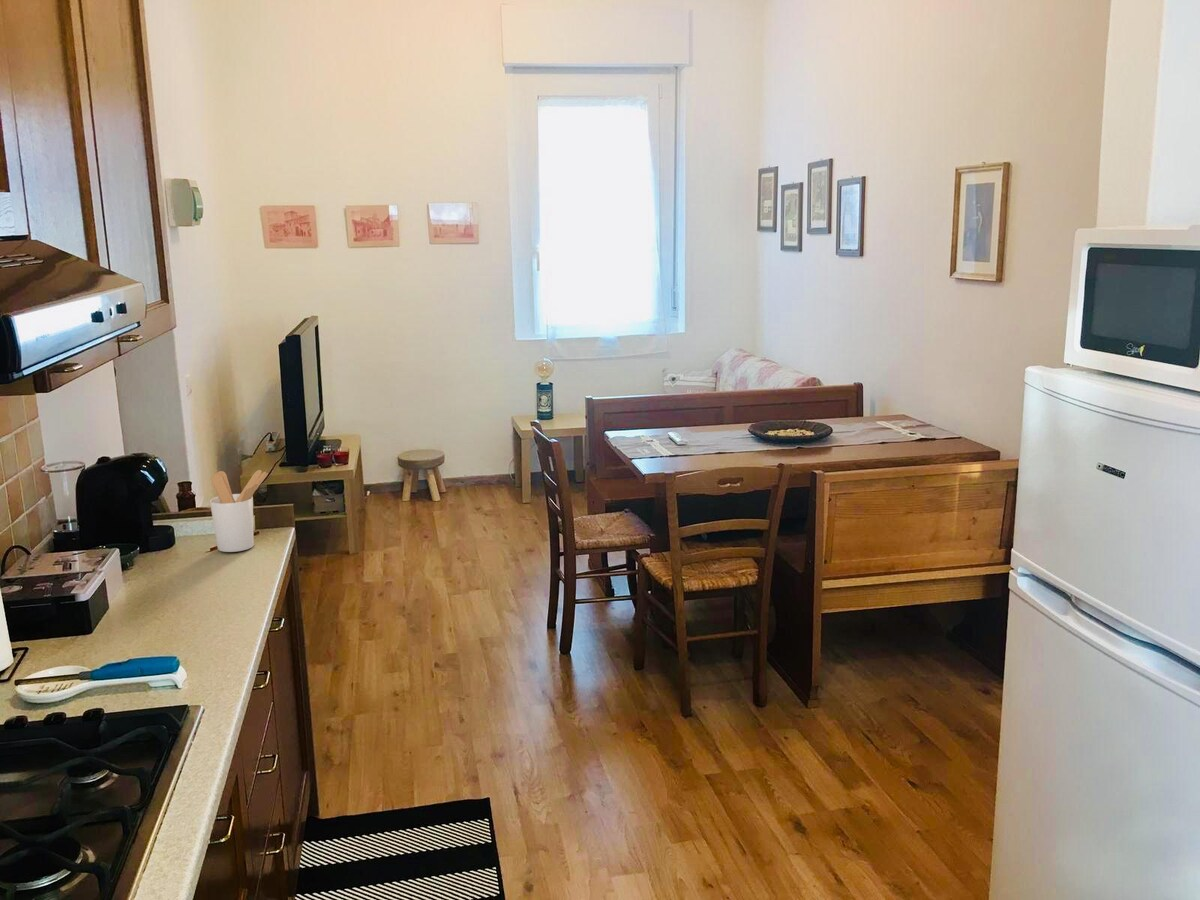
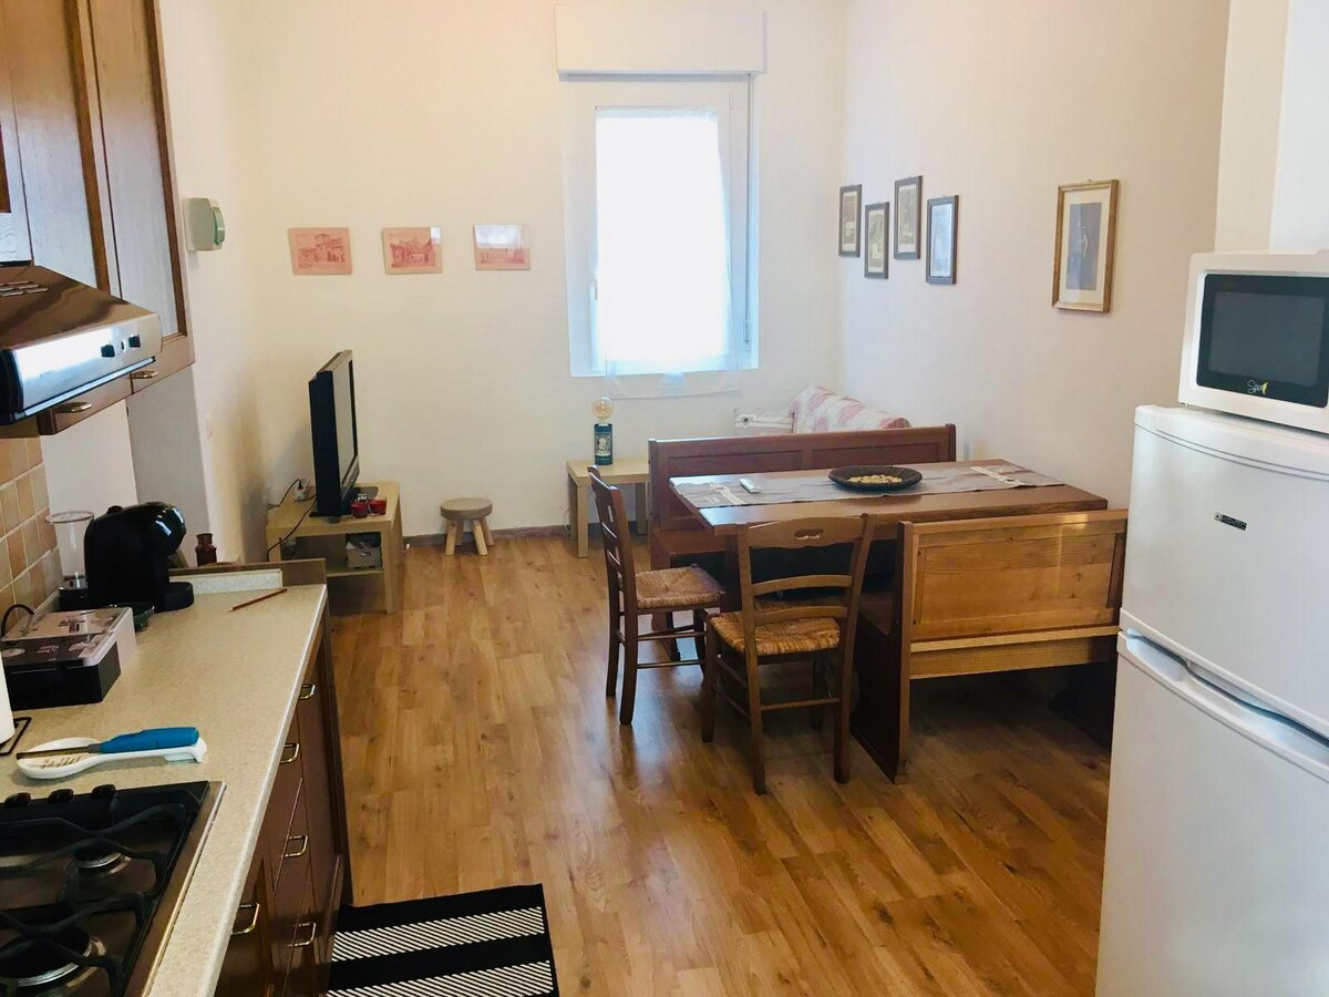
- utensil holder (242, 508)
